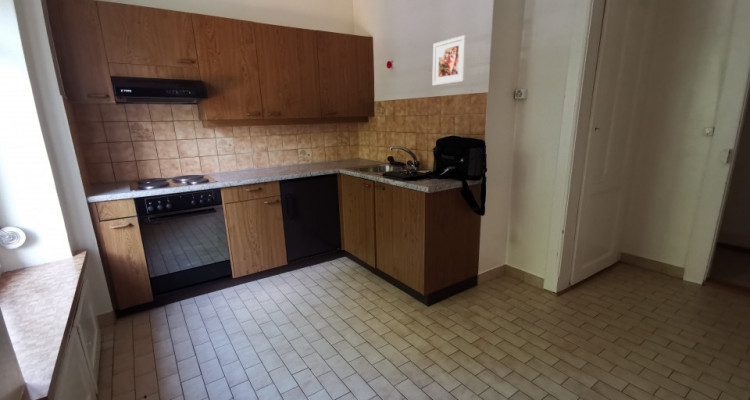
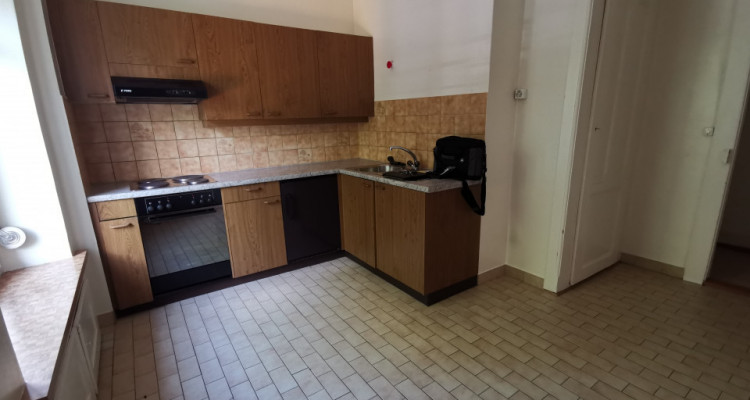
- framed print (448, 62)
